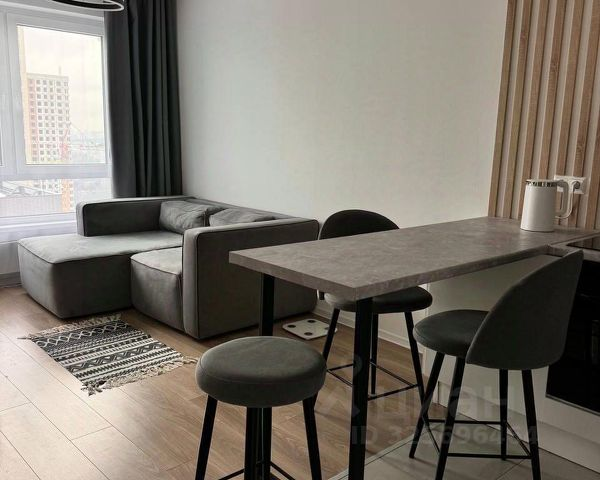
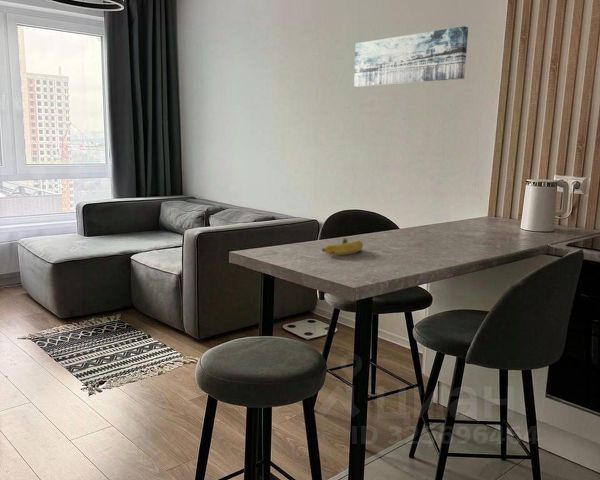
+ fruit (339, 245)
+ wall art (405, 59)
